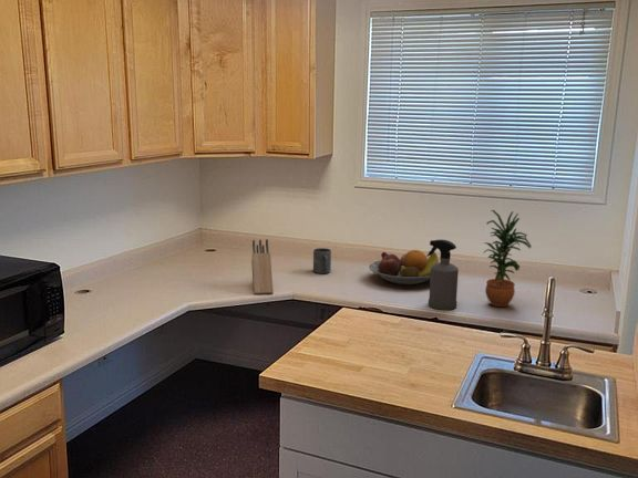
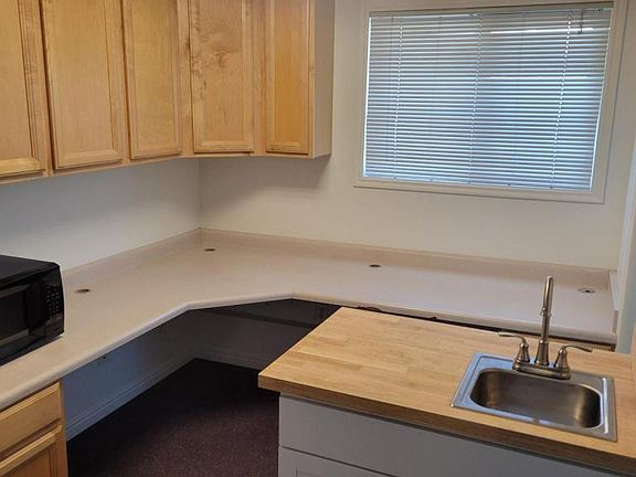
- mug (322, 261)
- spray bottle (442, 272)
- fruit bowl (405, 264)
- potted plant (507, 259)
- knife block (261, 264)
